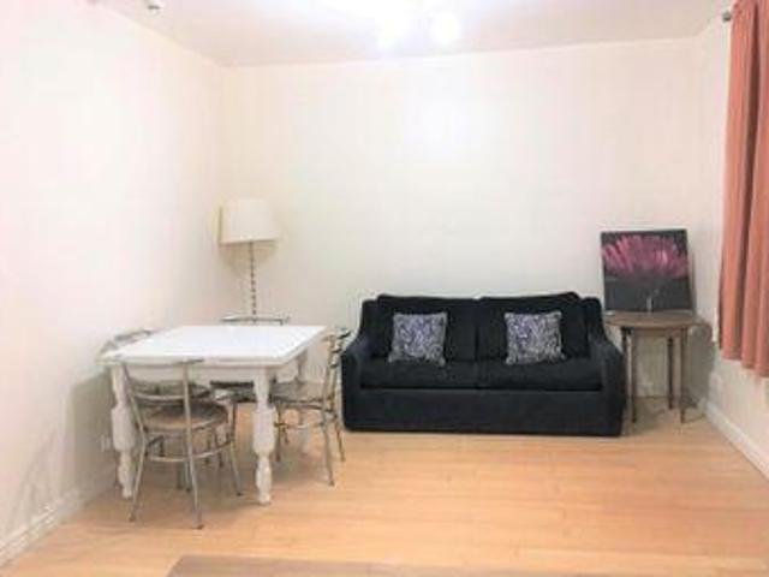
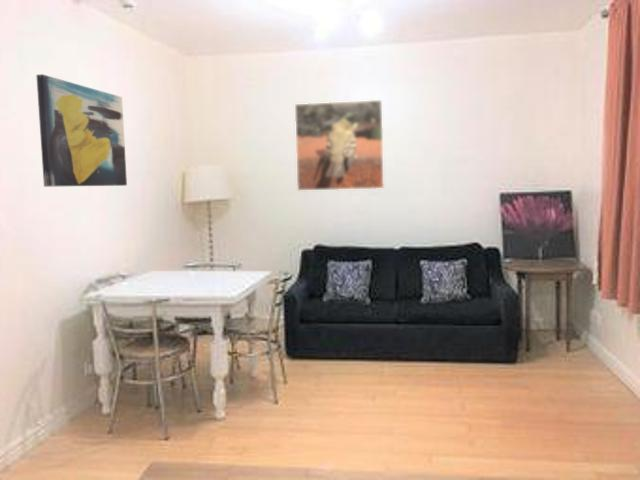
+ wall art (87, 136)
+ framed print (339, 146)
